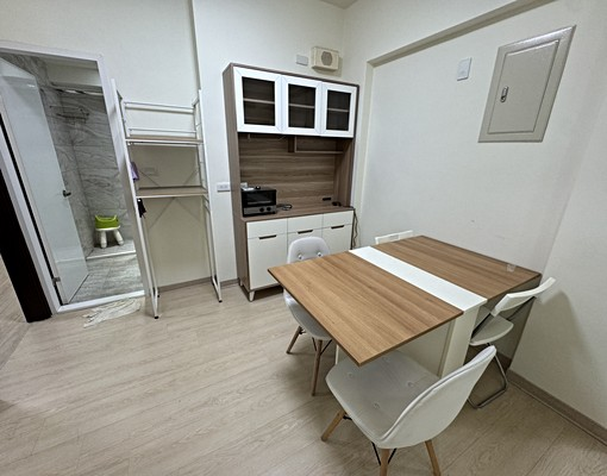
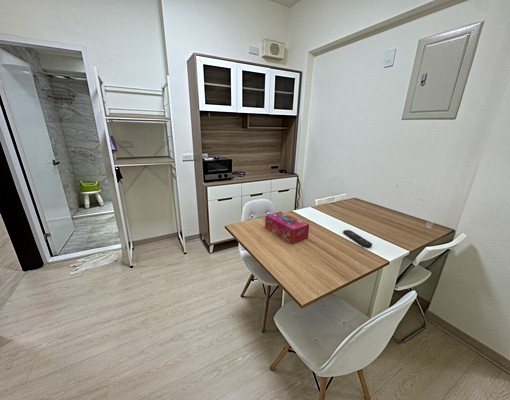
+ remote control (356, 237)
+ tissue box (285, 226)
